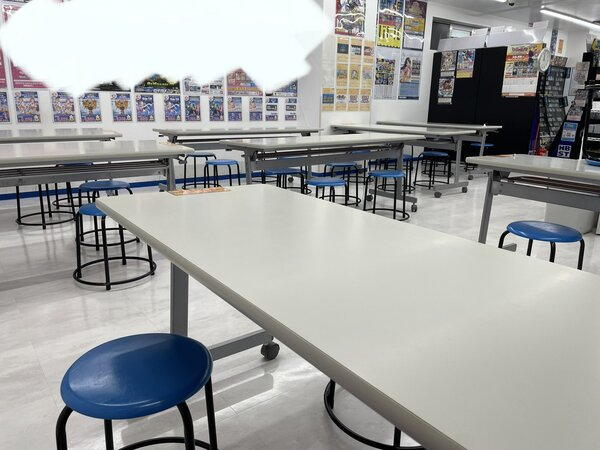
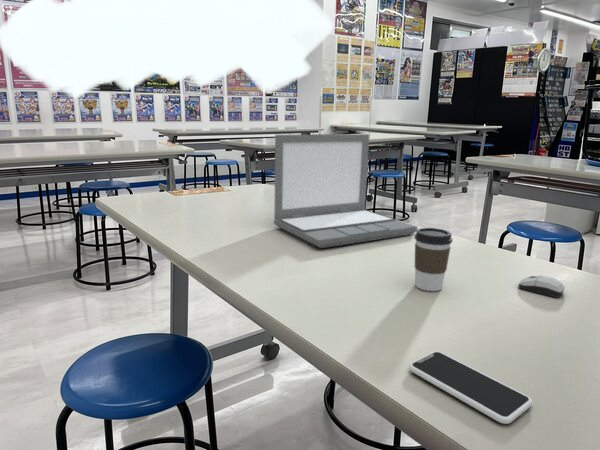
+ laptop (345, 184)
+ coffee cup (431, 259)
+ computer mouse (541, 283)
+ smartphone (467, 383)
